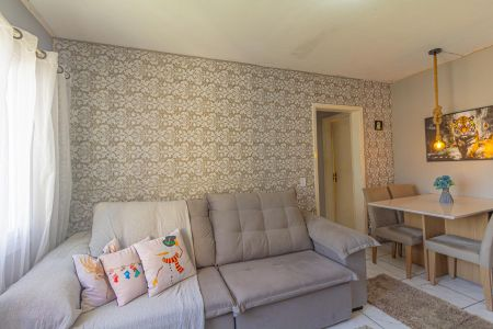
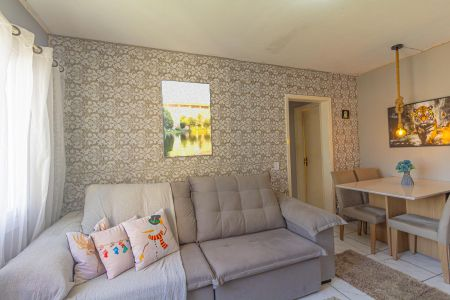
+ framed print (187, 119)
